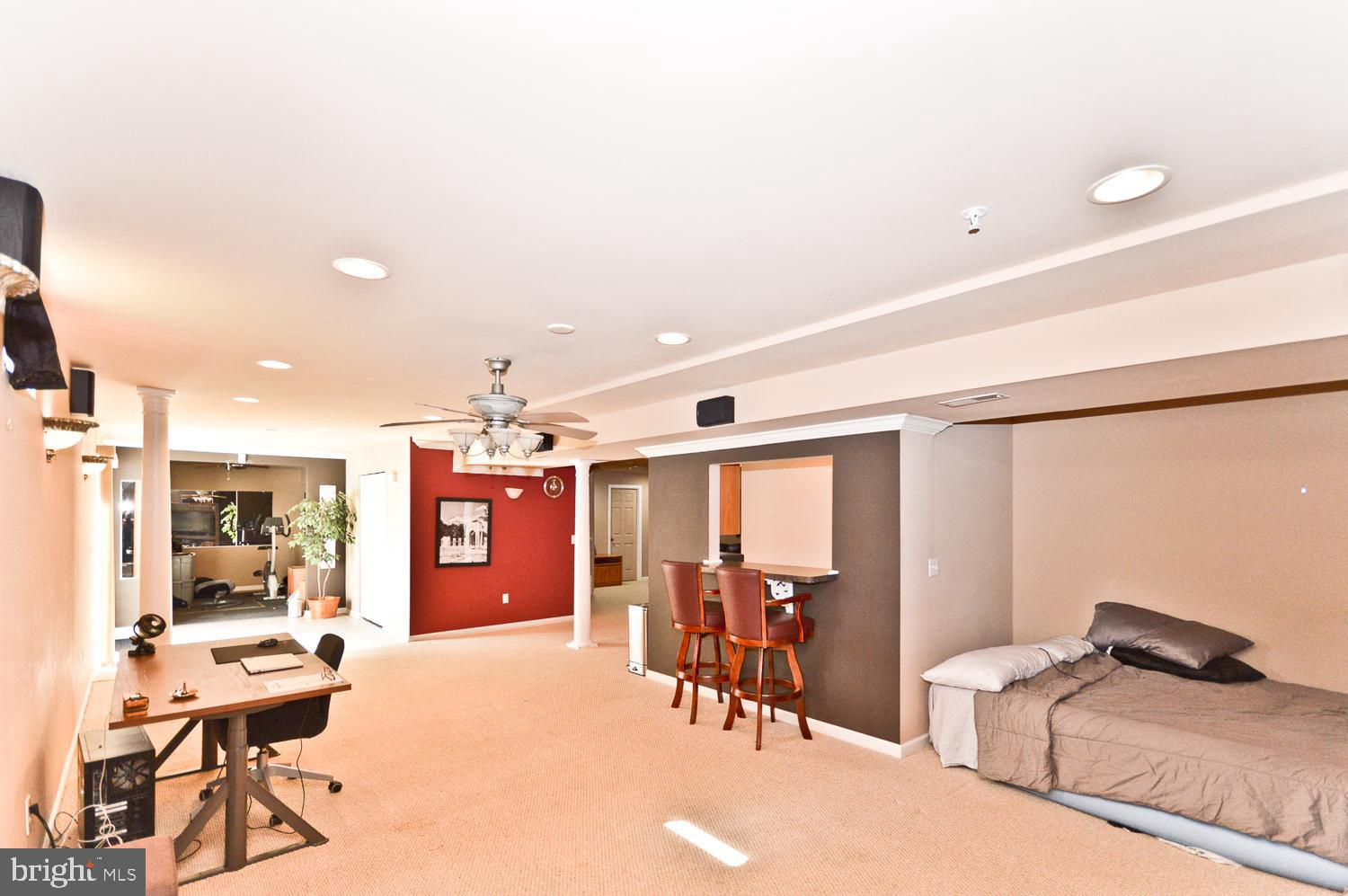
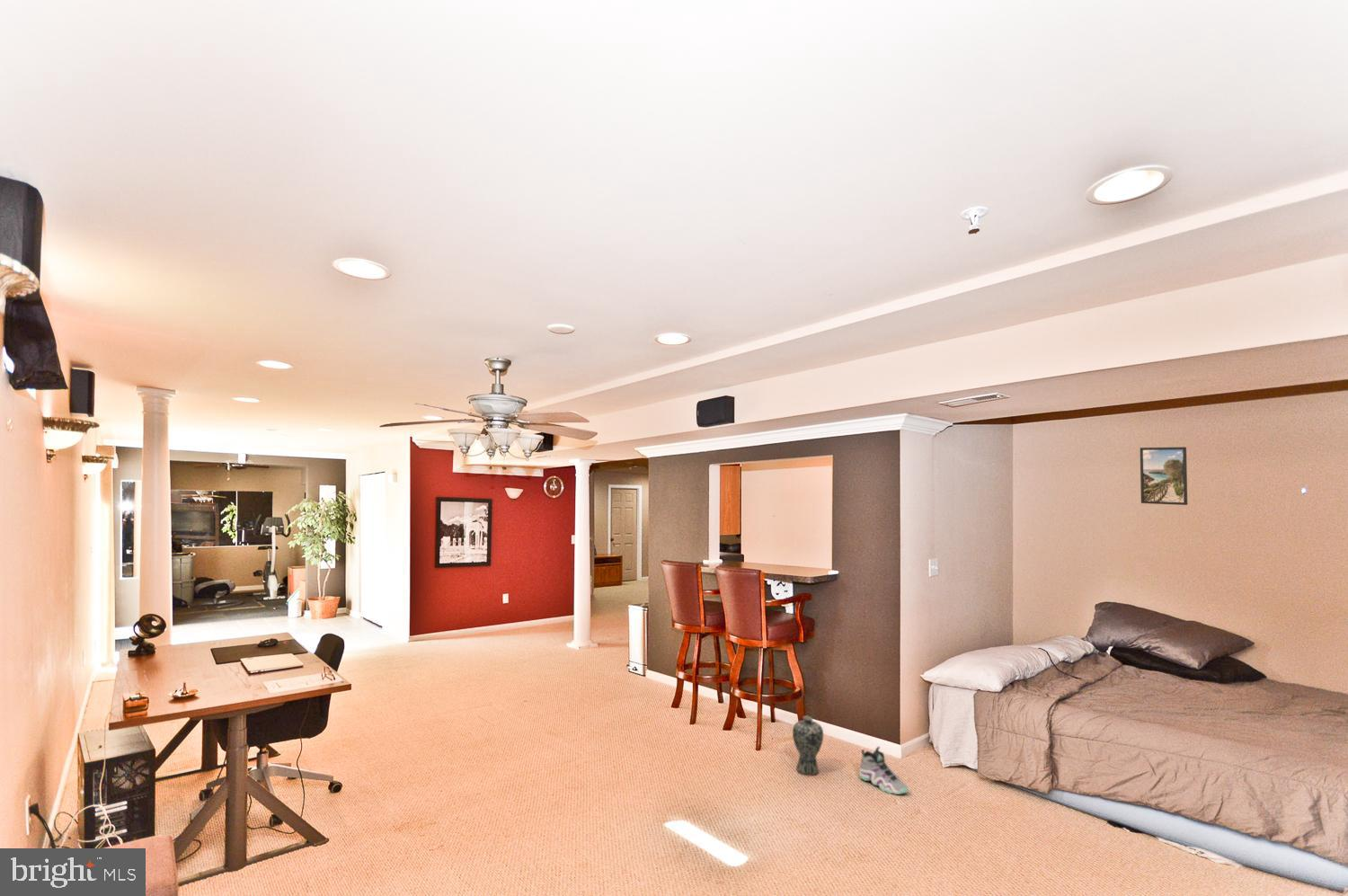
+ vase (808, 744)
+ sneaker (882, 767)
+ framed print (1163, 475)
